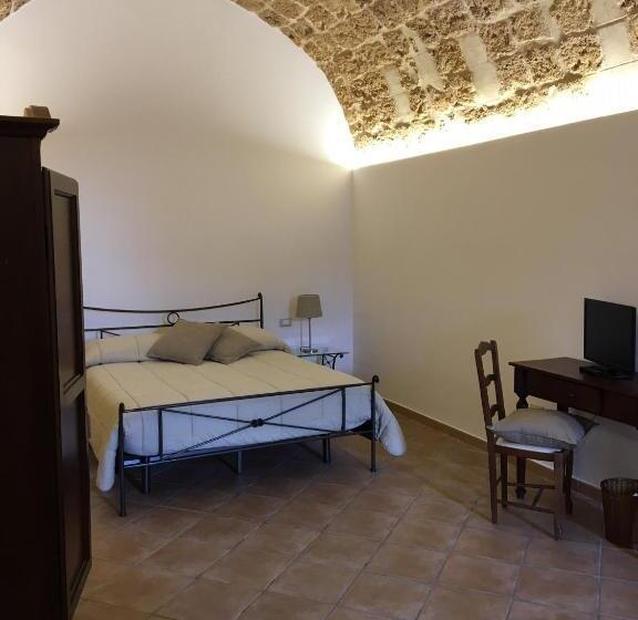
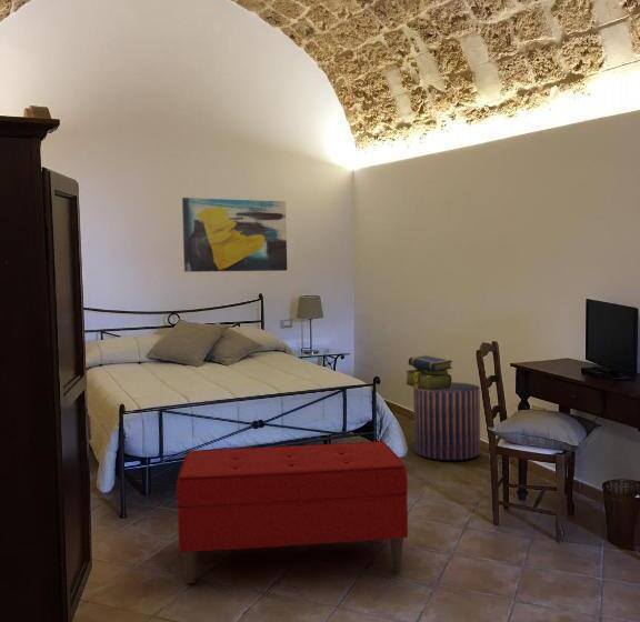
+ wall art (236, 235)
+ bench (291, 508)
+ stack of books (429, 371)
+ pouf (447, 419)
